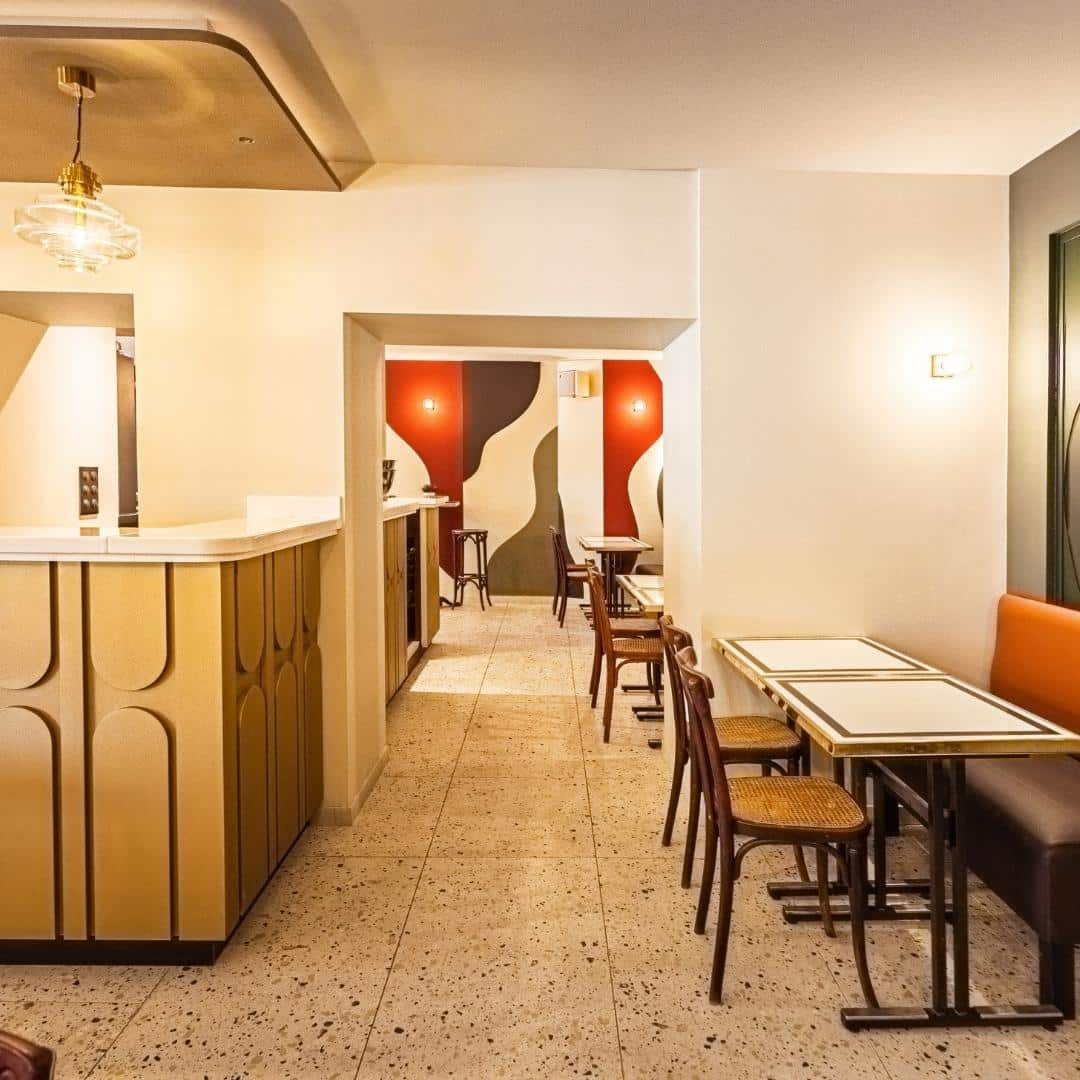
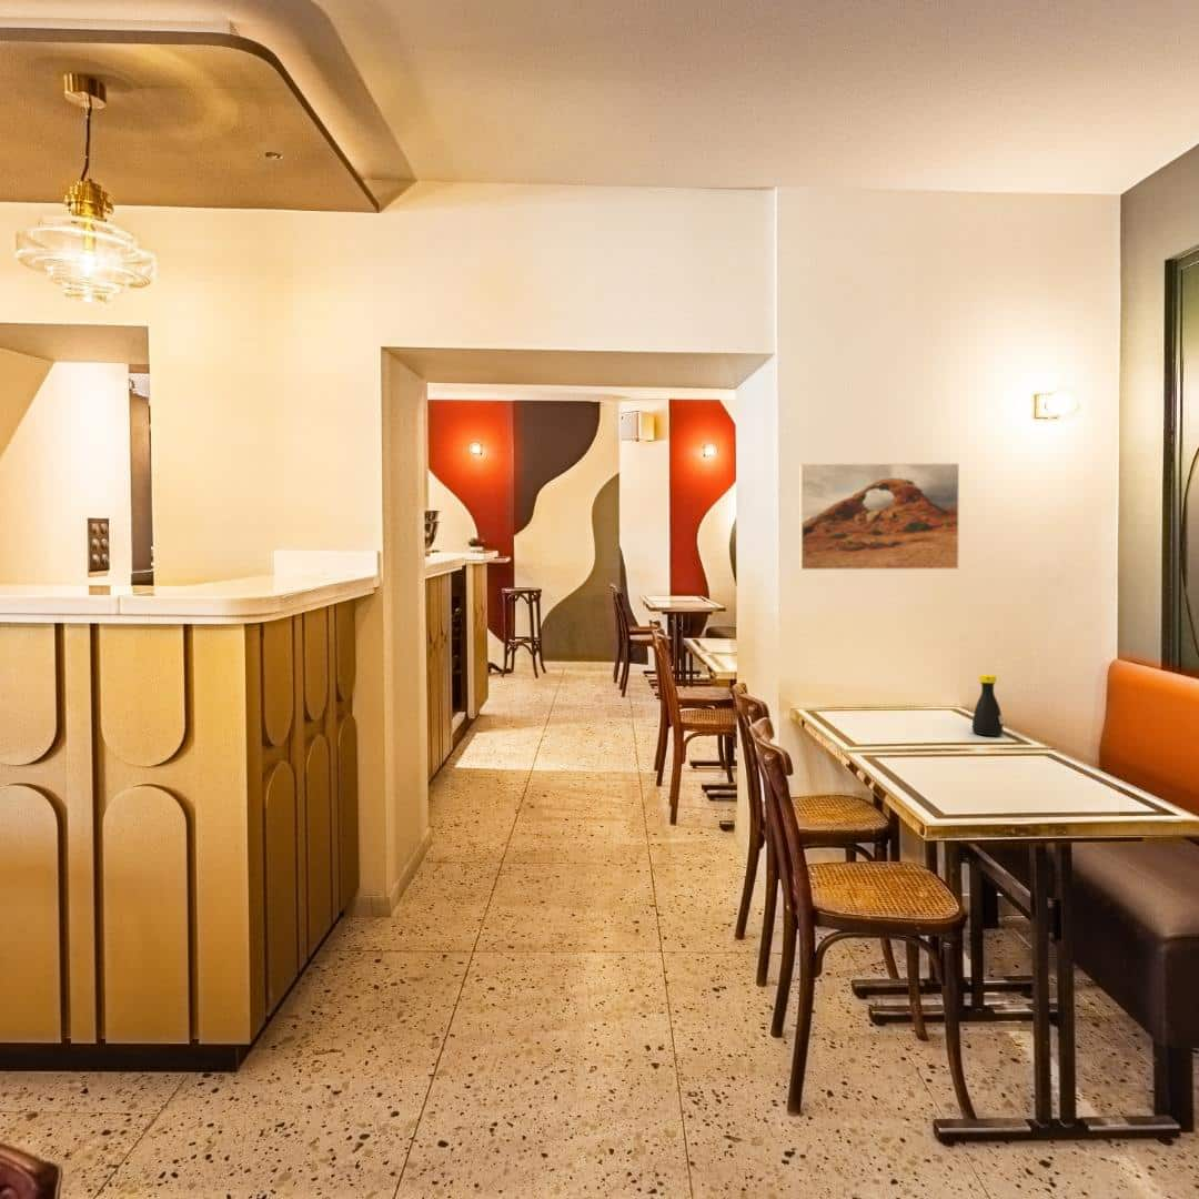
+ bottle (987, 704)
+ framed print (878, 516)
